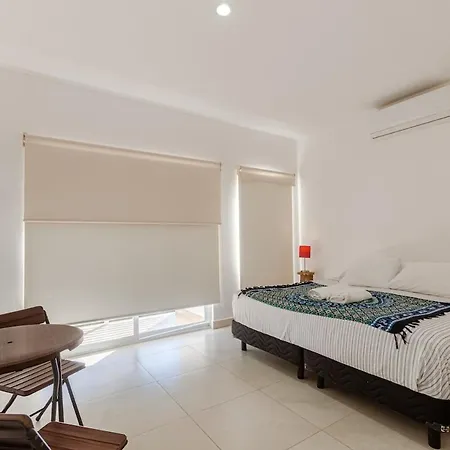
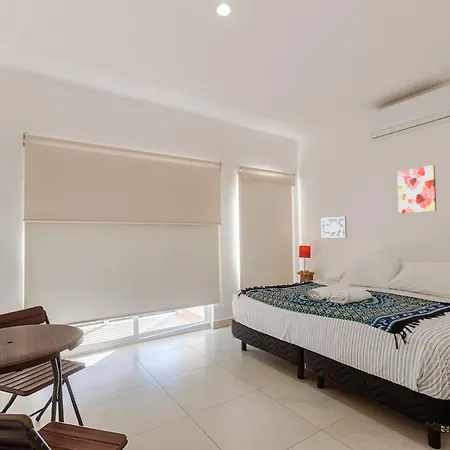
+ wall art (333, 227)
+ wall art (415, 190)
